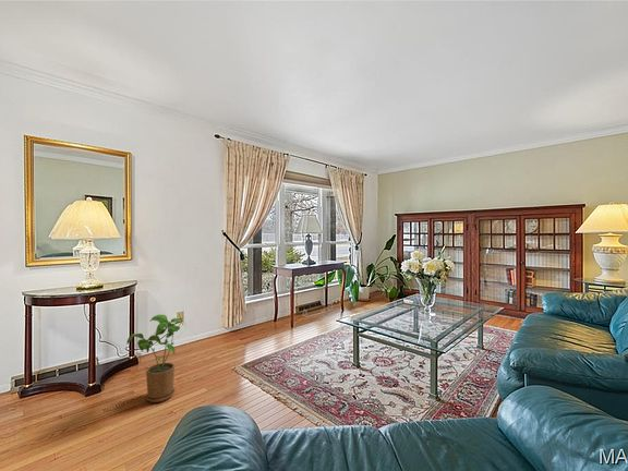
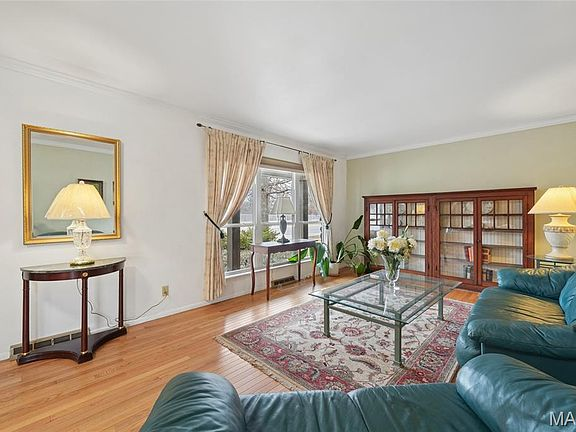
- house plant (156, 357)
